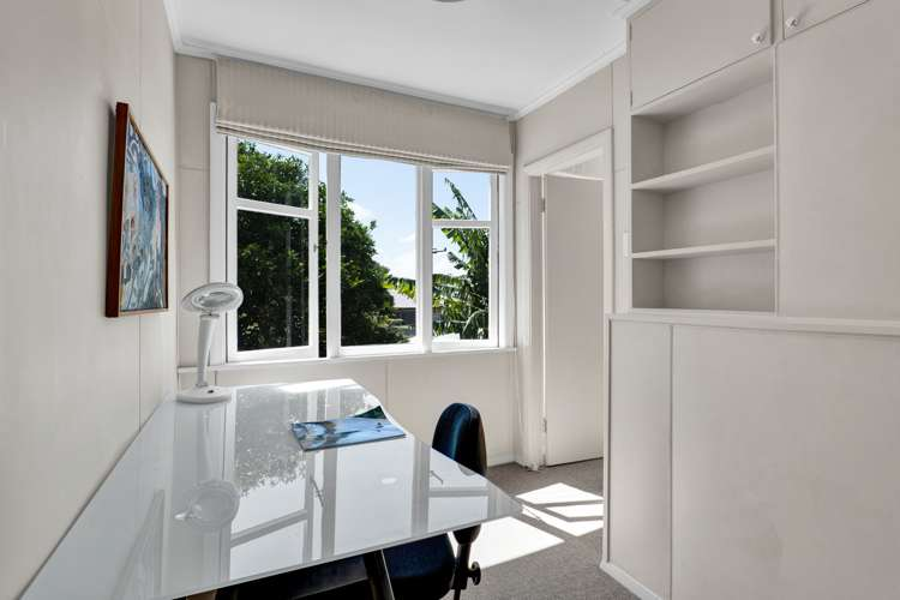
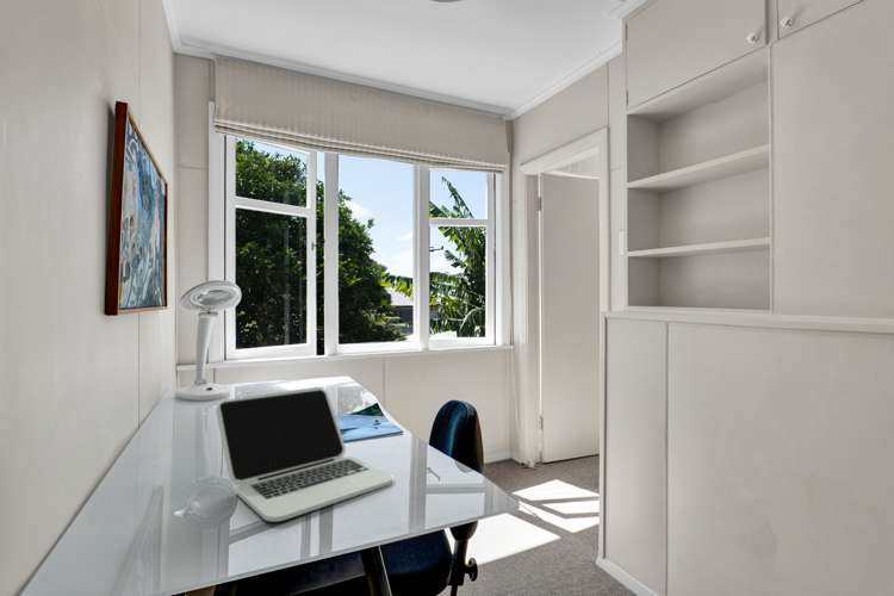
+ laptop (303, 440)
